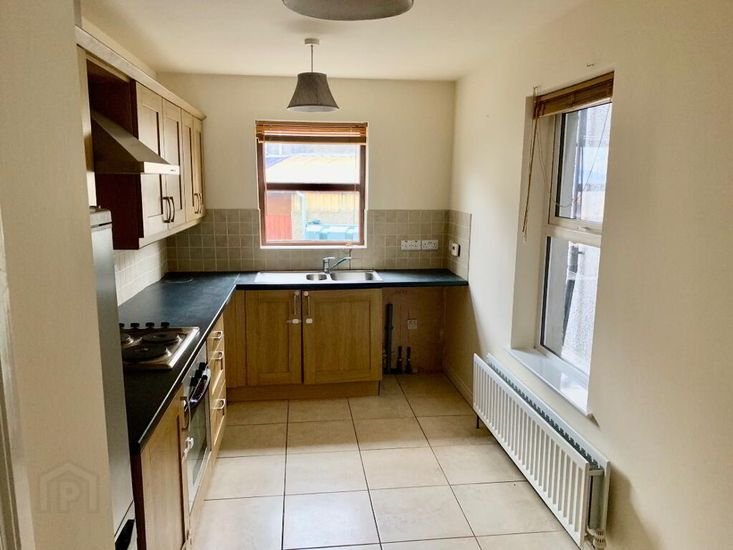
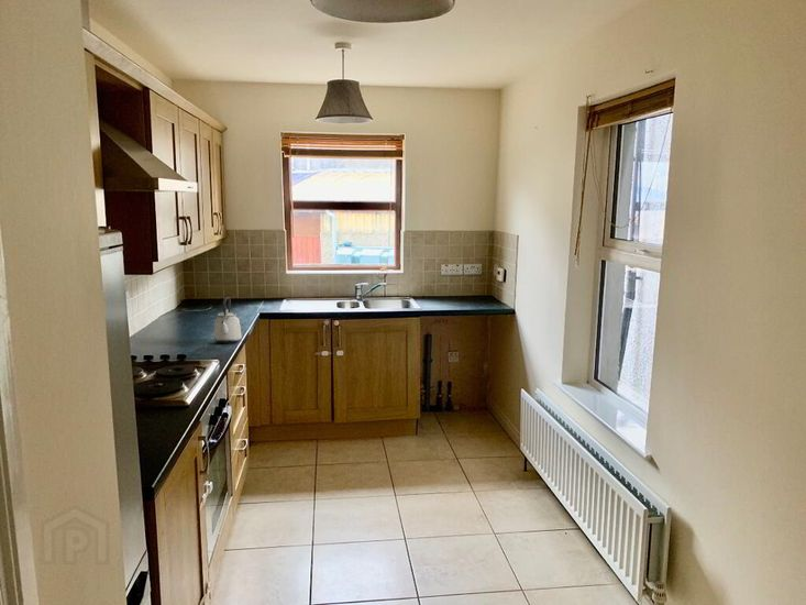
+ kettle (225, 320)
